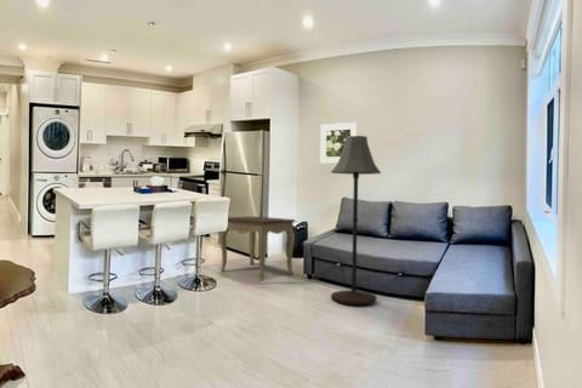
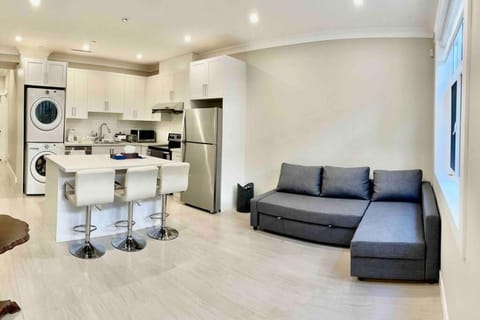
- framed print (337, 143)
- side table (258, 245)
- floor lamp (354, 217)
